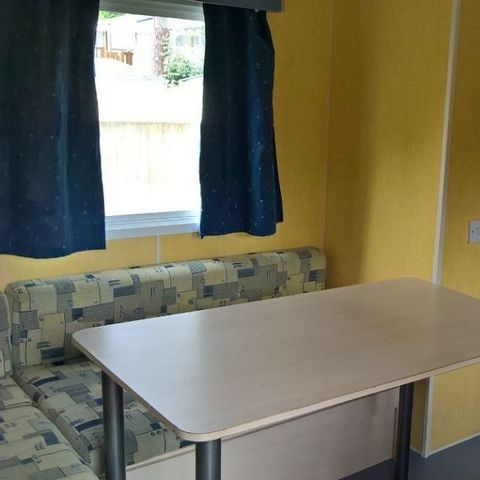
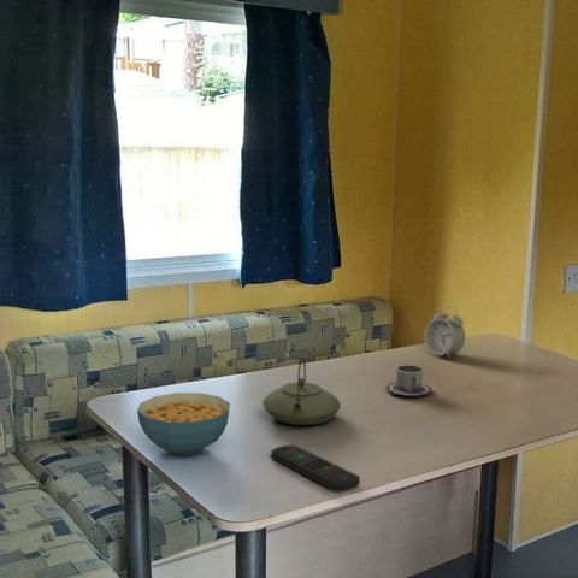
+ teapot (300, 389)
+ alarm clock (444, 331)
+ cup (408, 379)
+ cereal bowl (184, 427)
+ remote control (313, 466)
